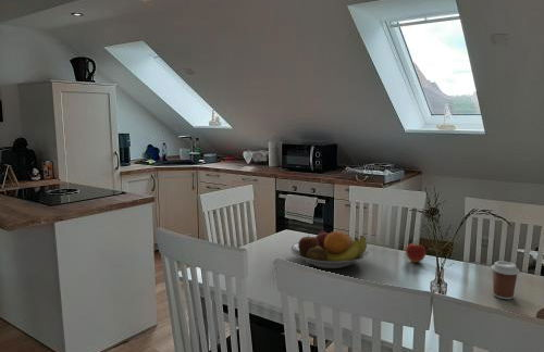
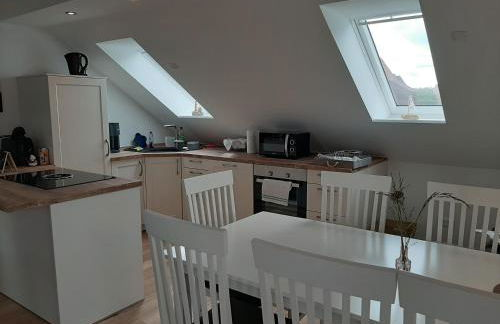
- apple (415, 251)
- coffee cup (504, 279)
- fruit bowl (329, 246)
